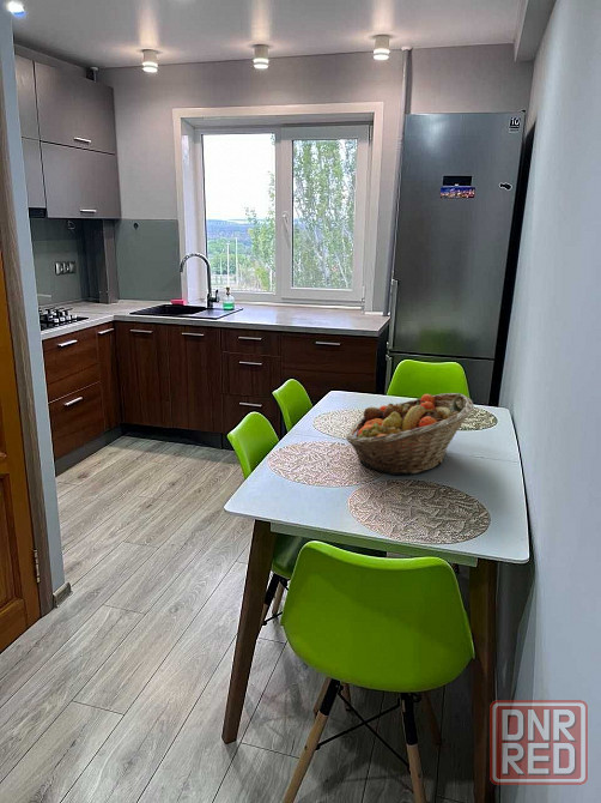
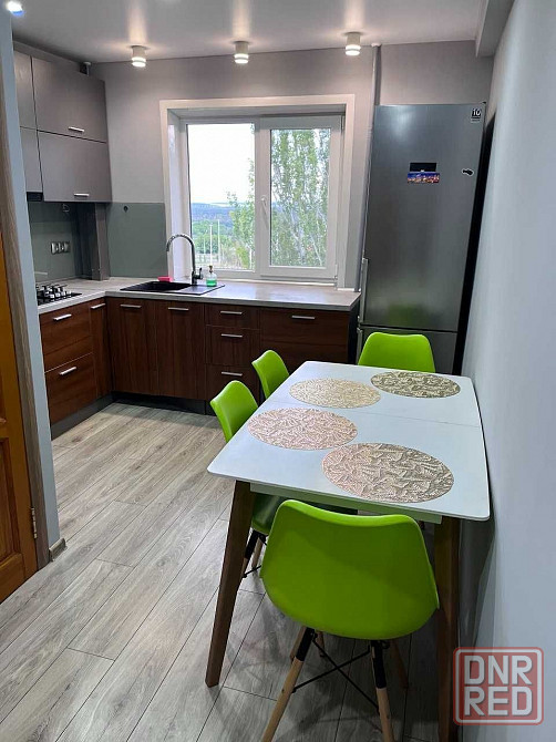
- fruit basket (408, 428)
